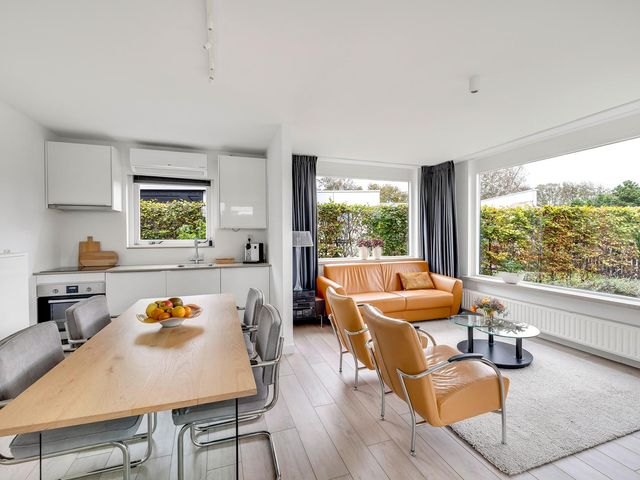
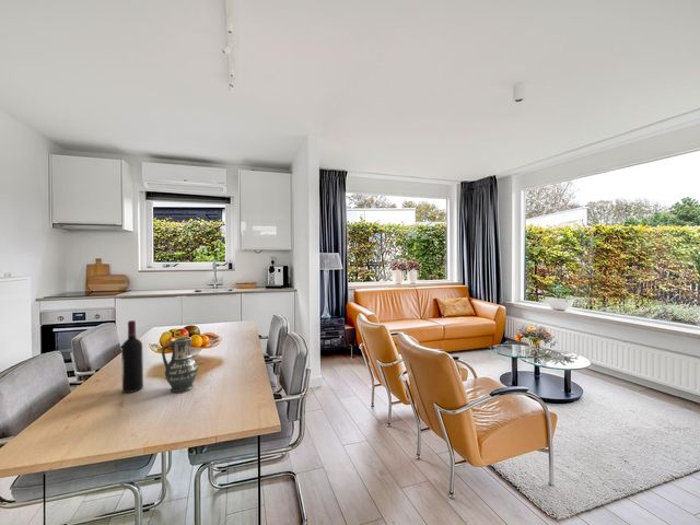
+ wine bottle (131, 354)
+ vase (182, 363)
